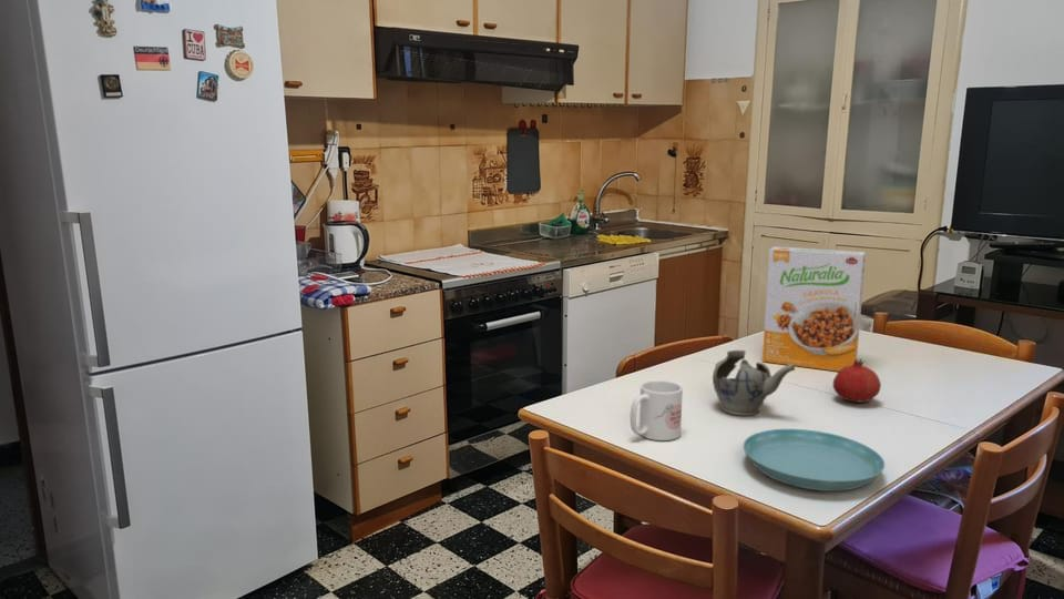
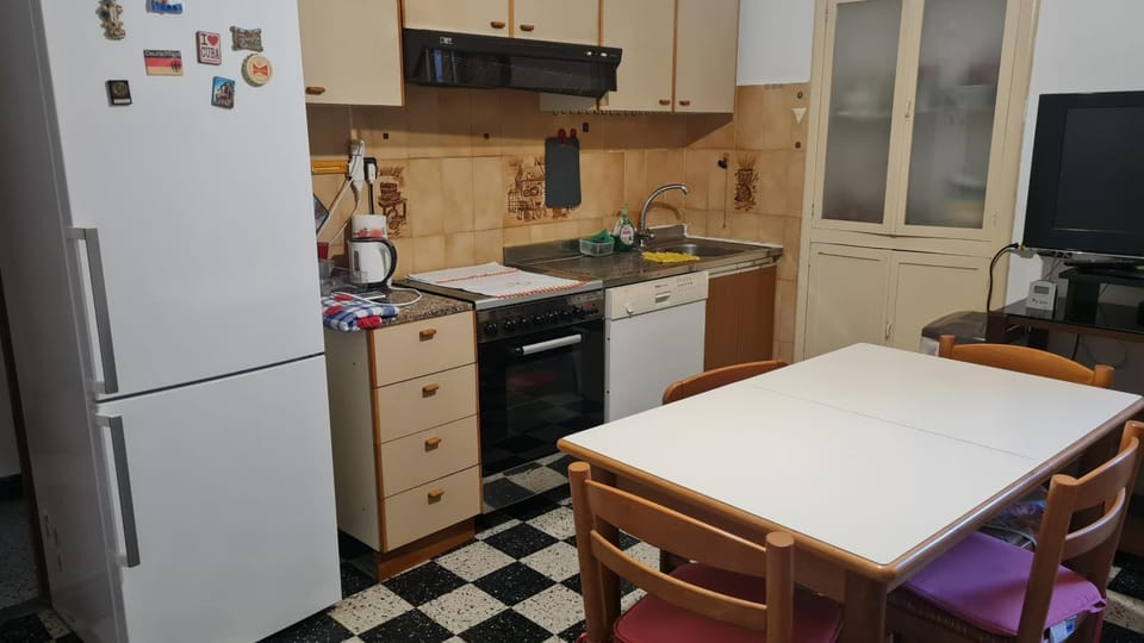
- teapot (753, 384)
- mug (654, 410)
- cereal box (812, 307)
- saucer (811, 460)
- fruit (857, 379)
